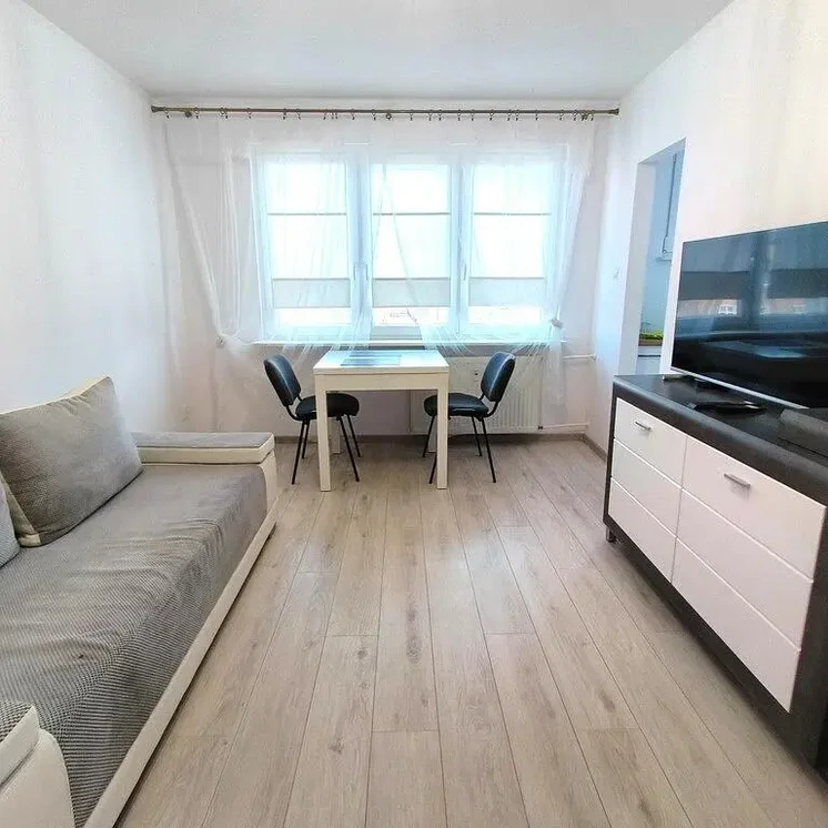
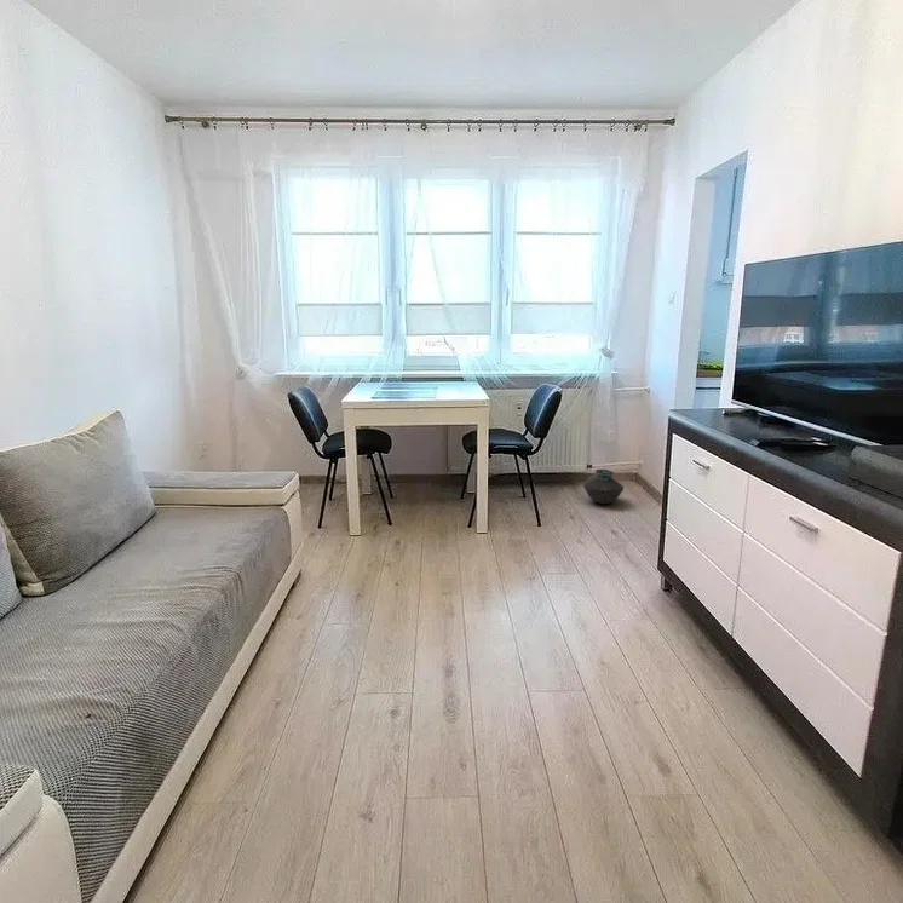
+ vase (603, 487)
